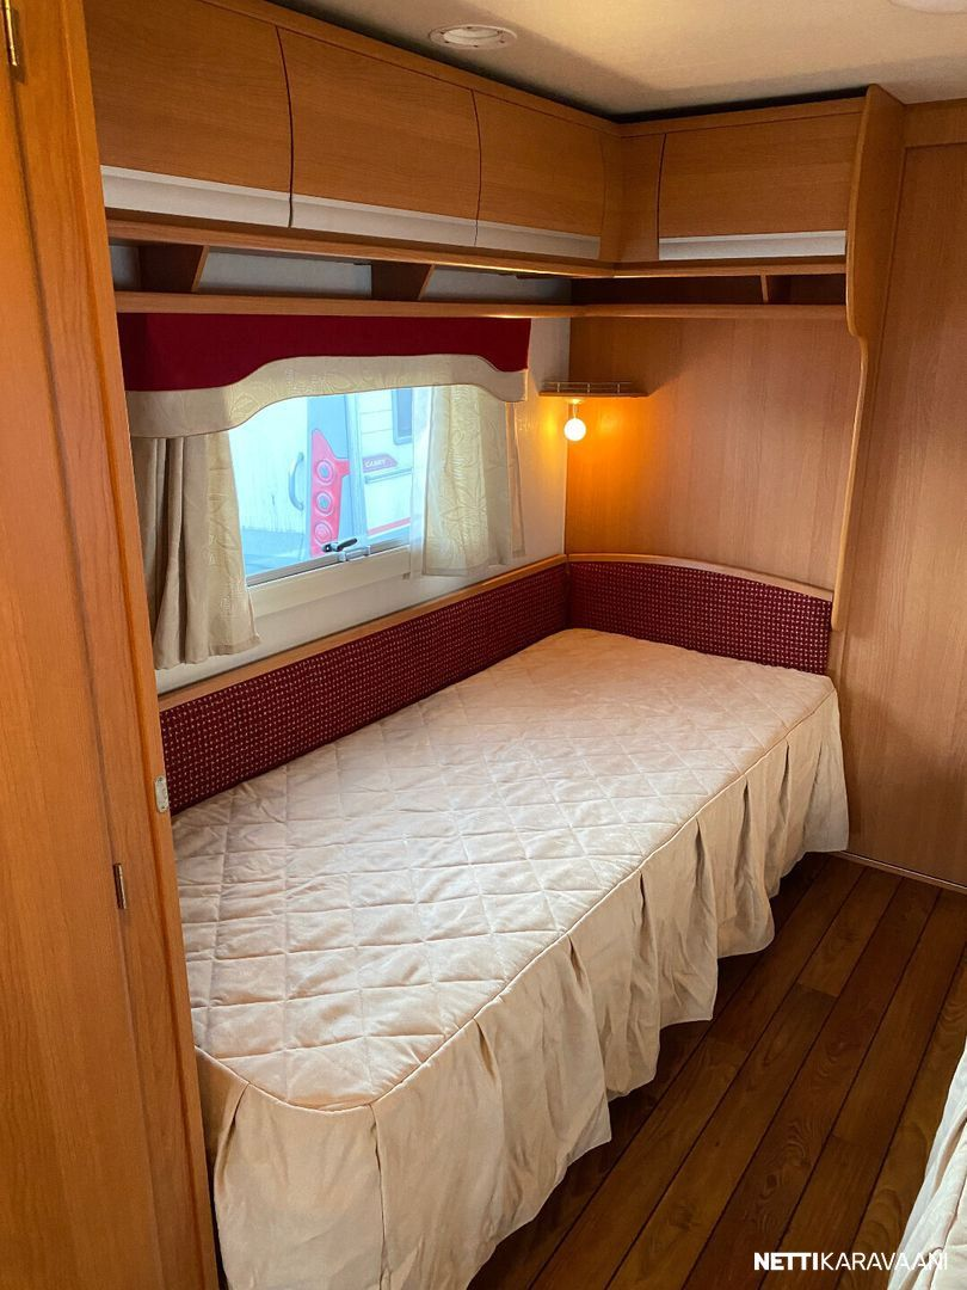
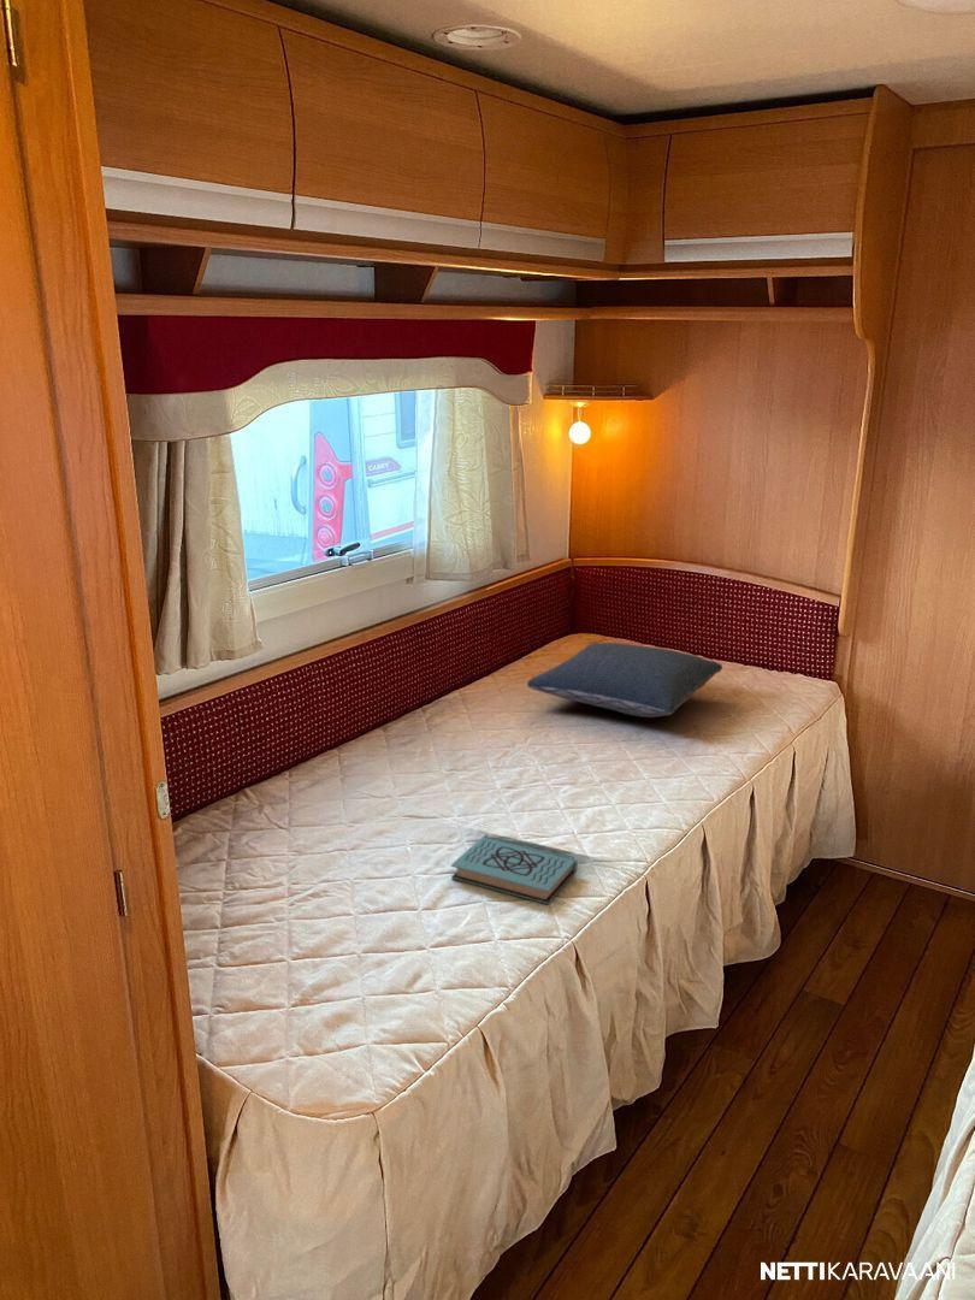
+ pillow (627, 676)
+ book (514, 867)
